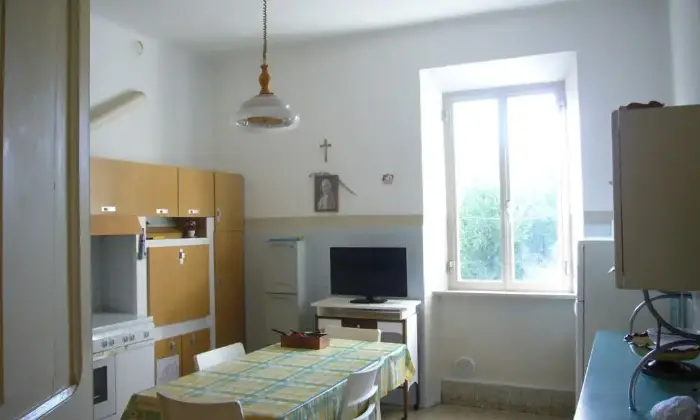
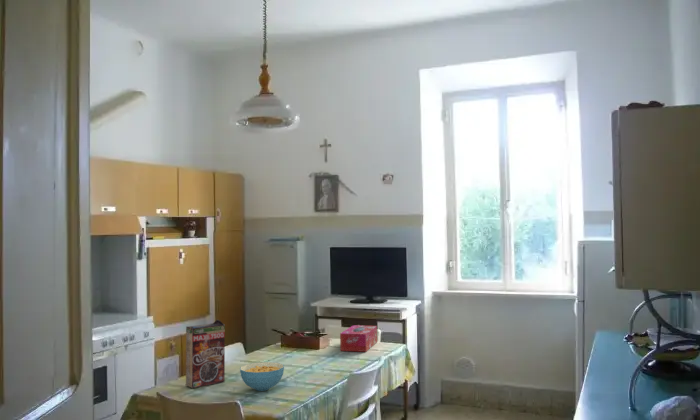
+ cereal box (205, 352)
+ cereal bowl (262, 378)
+ tissue box (359, 337)
